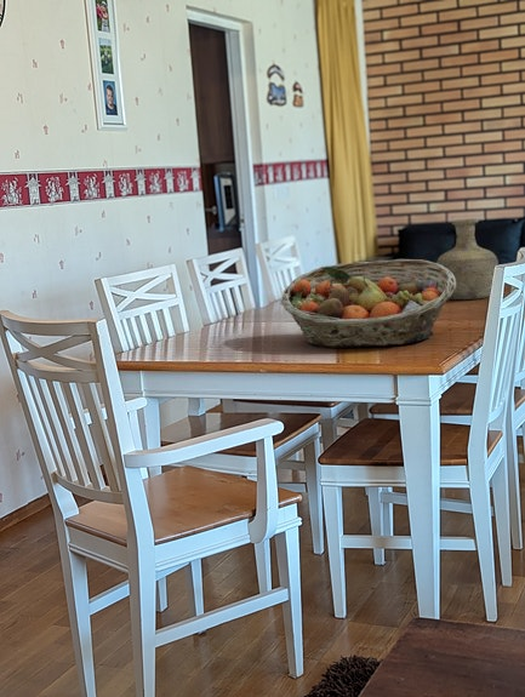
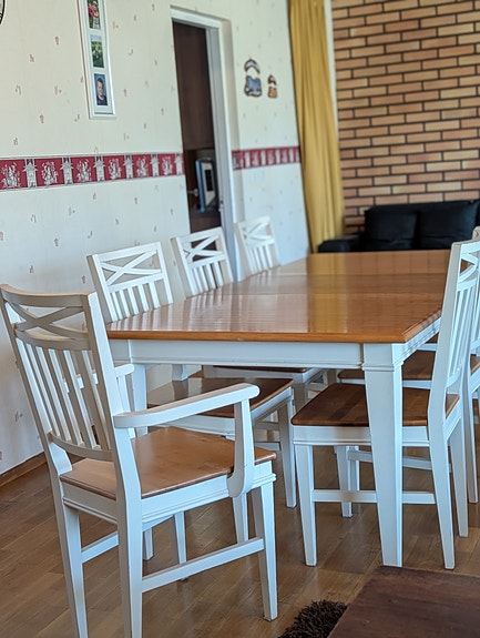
- vase (466, 258)
- fruit basket (367, 302)
